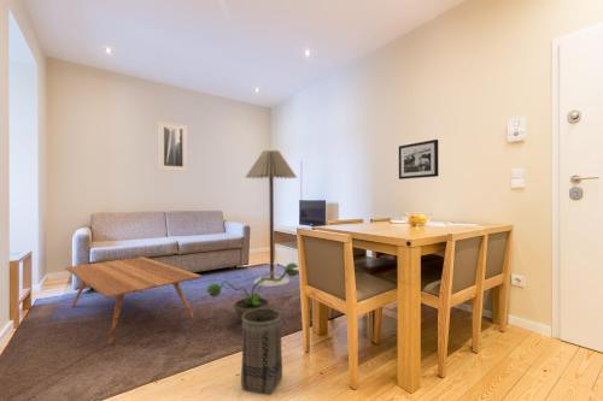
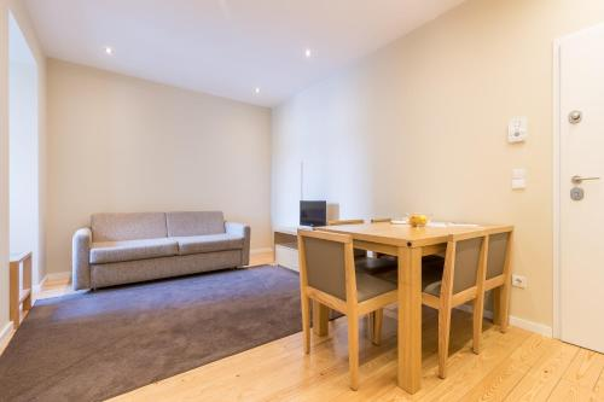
- floor lamp (271, 216)
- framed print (172, 147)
- basket (262, 348)
- picture frame (417, 160)
- coffee table (129, 291)
- decorative plant (258, 295)
